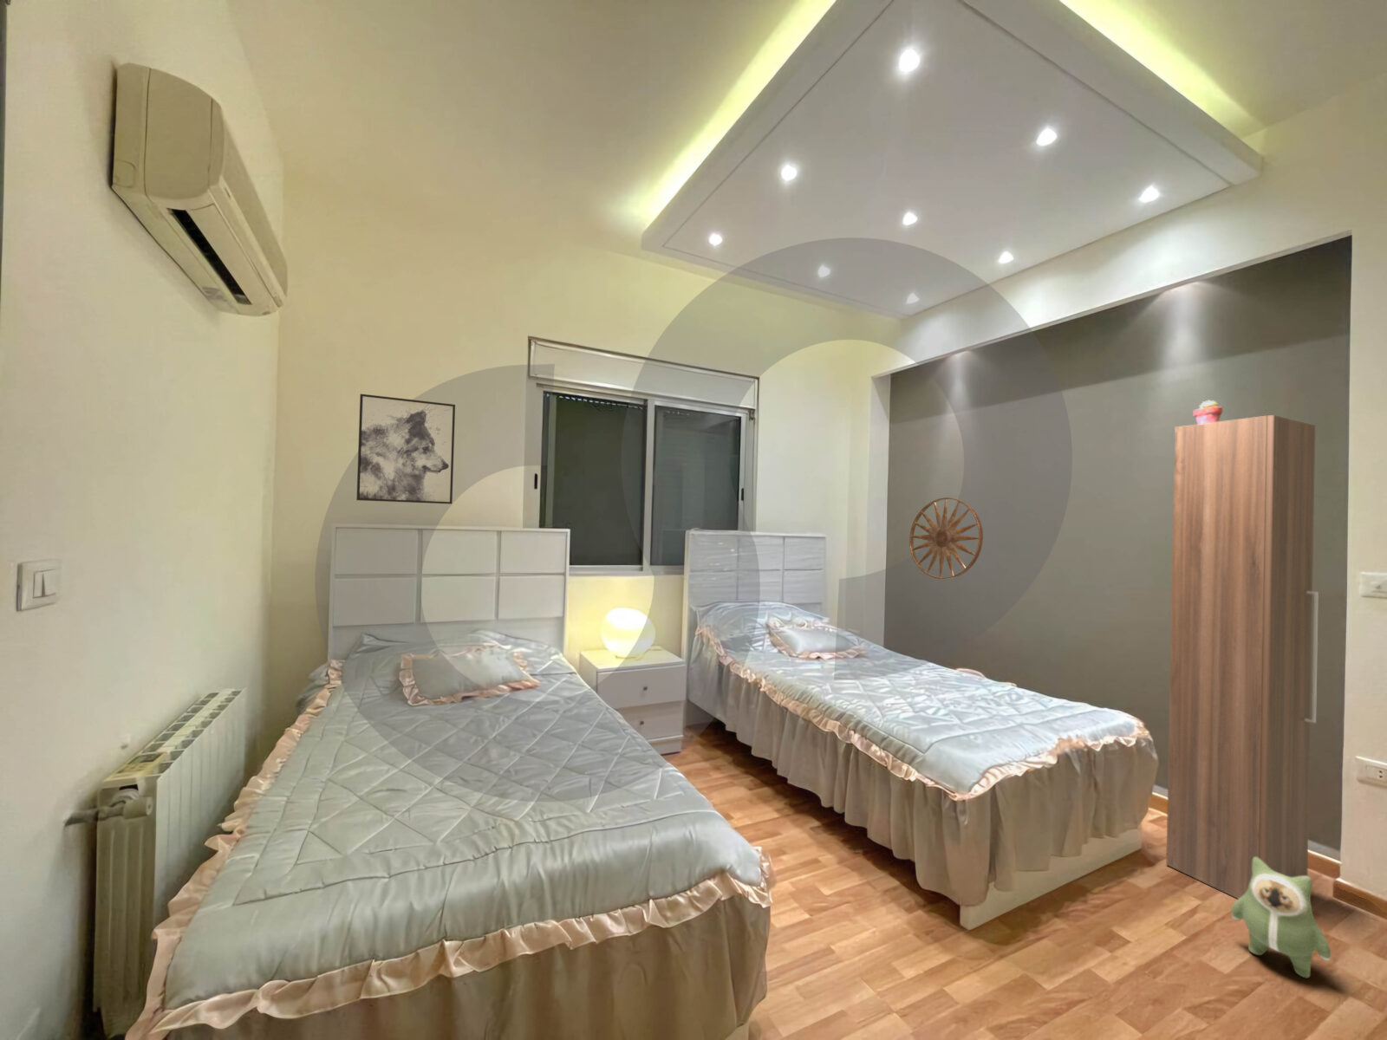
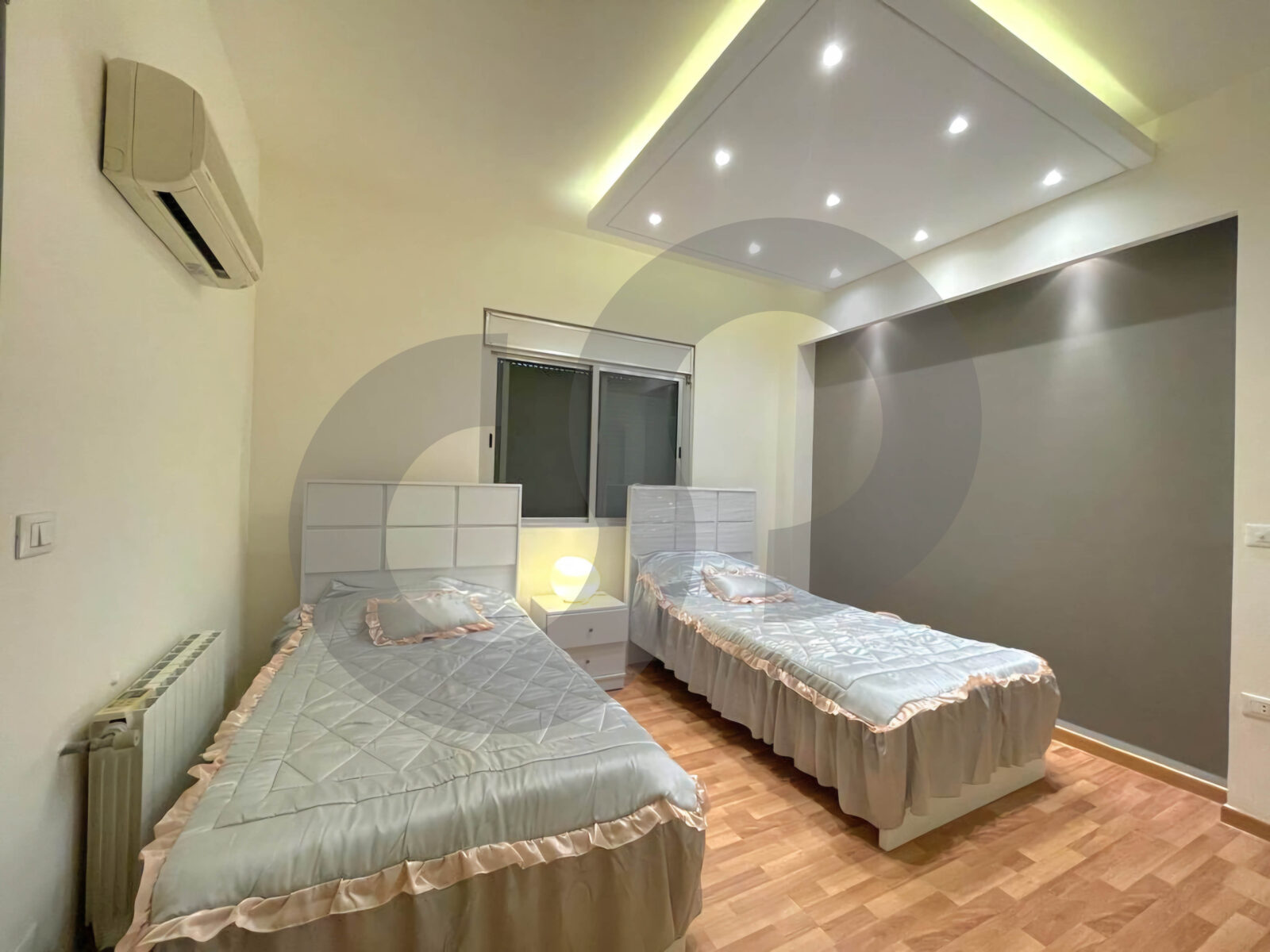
- plush toy (1279, 917)
- potted succulent (1208, 413)
- cabinet (1243, 650)
- wall art (407, 451)
- wall art (944, 539)
